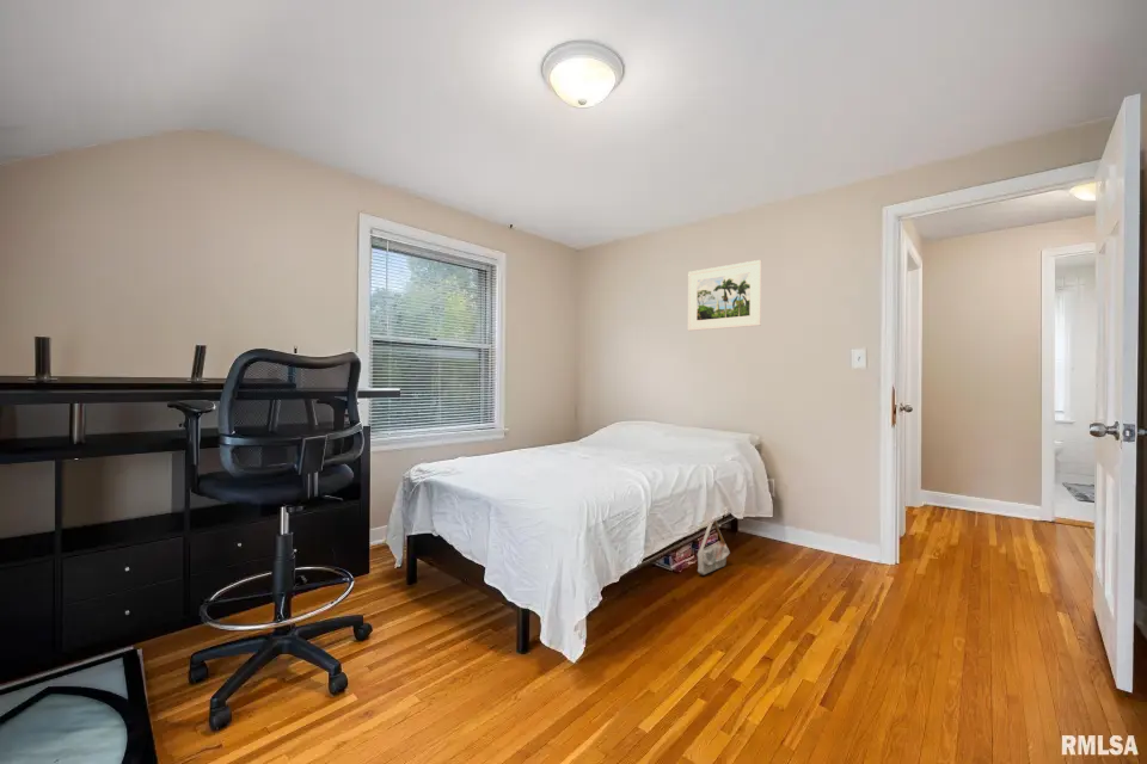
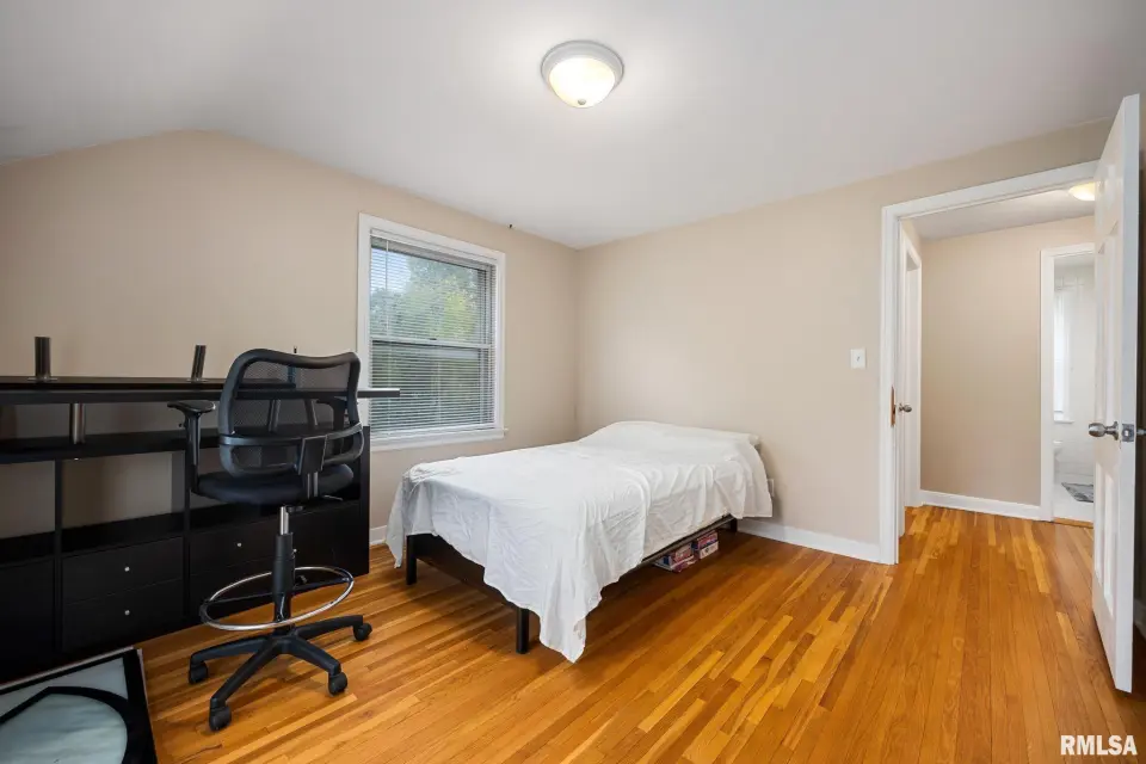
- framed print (722, 297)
- bag (713, 544)
